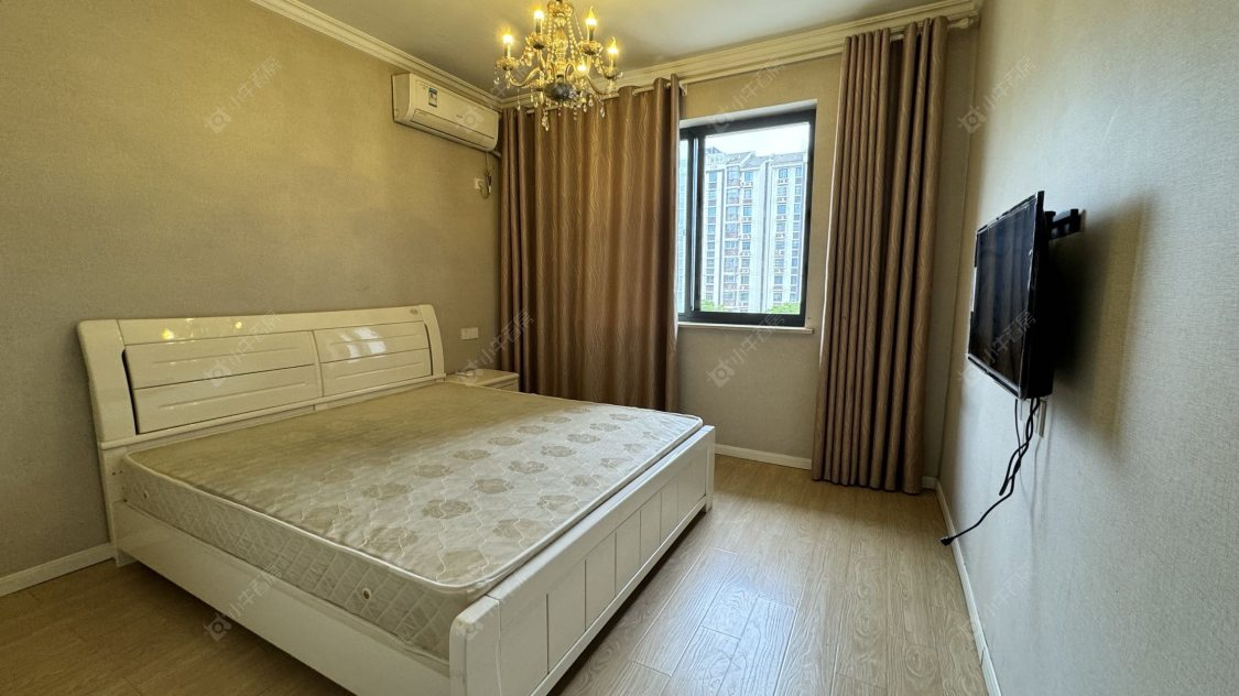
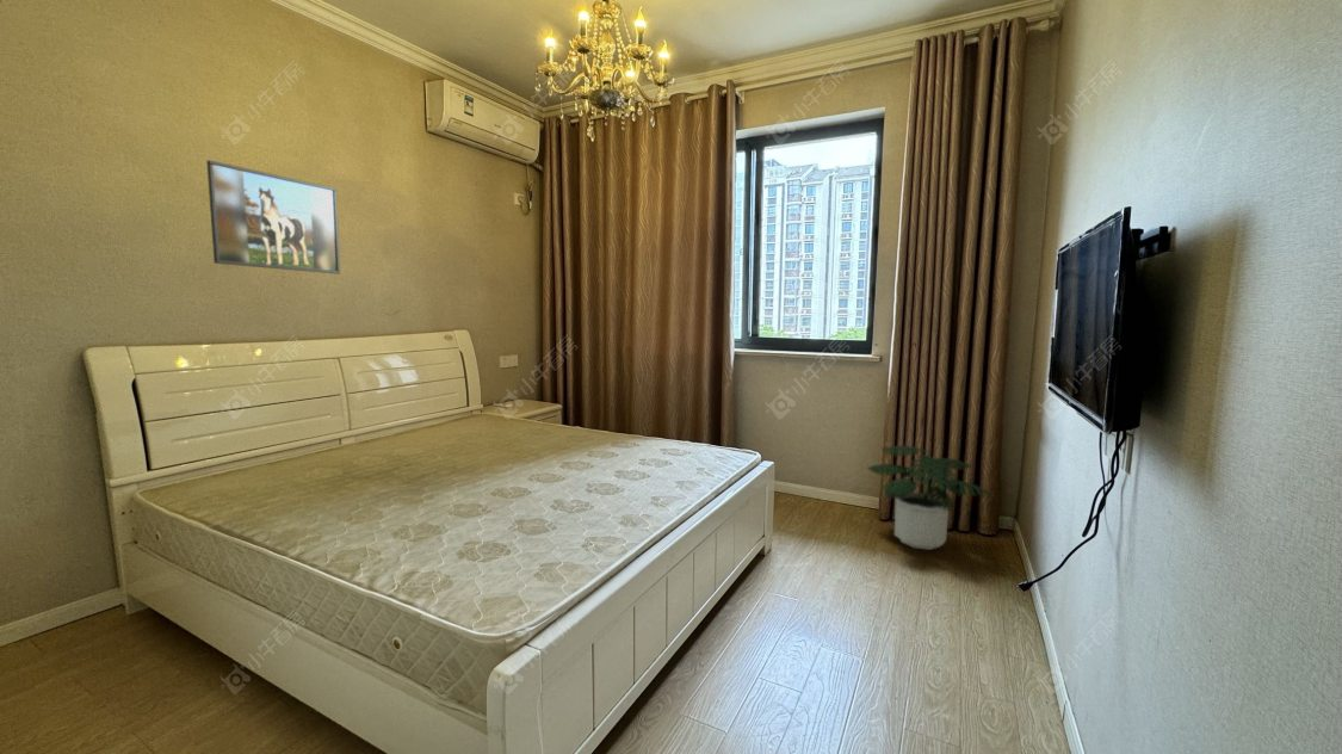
+ potted plant (924, 499)
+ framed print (279, 222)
